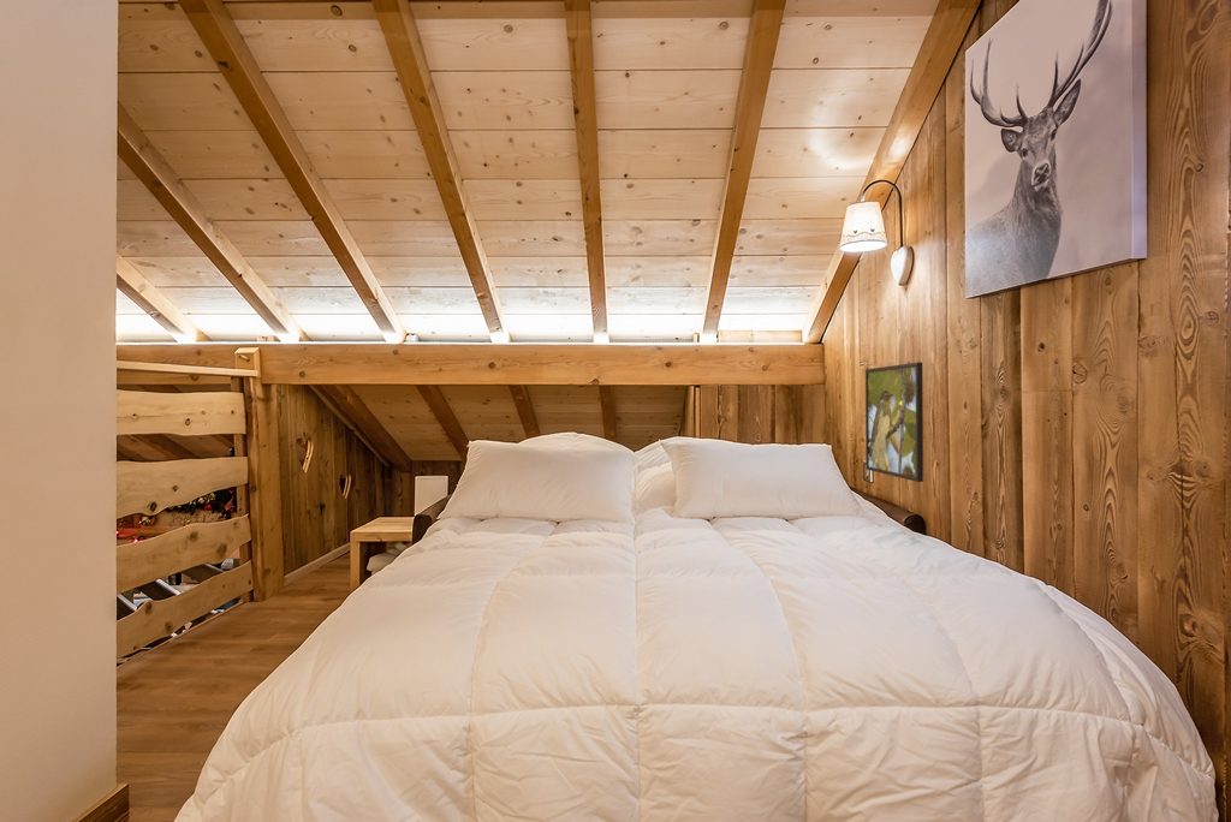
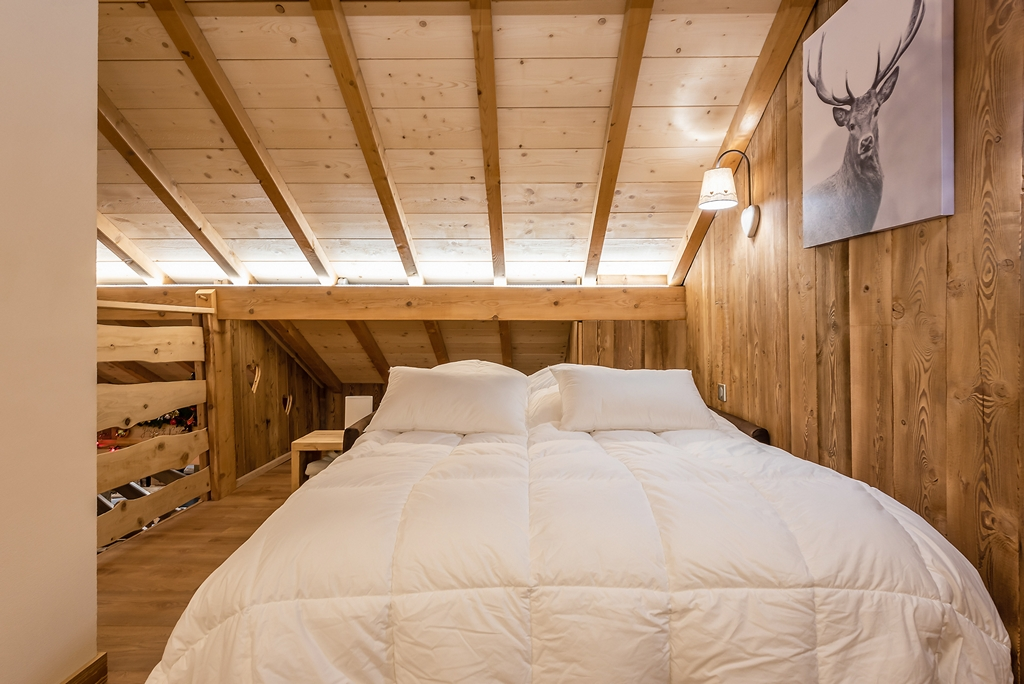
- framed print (891, 421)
